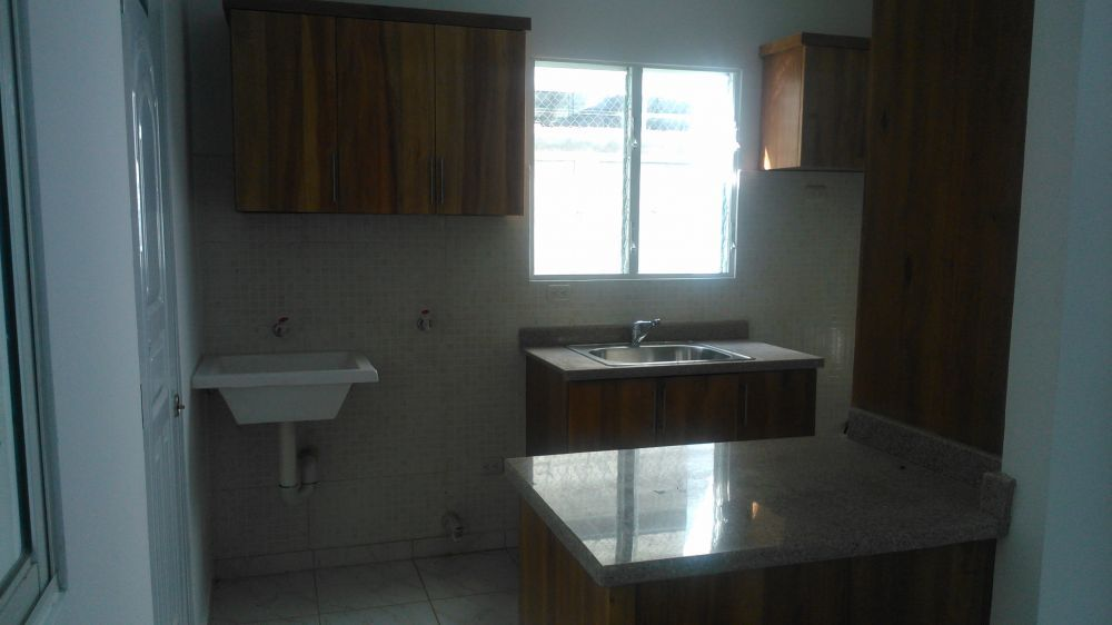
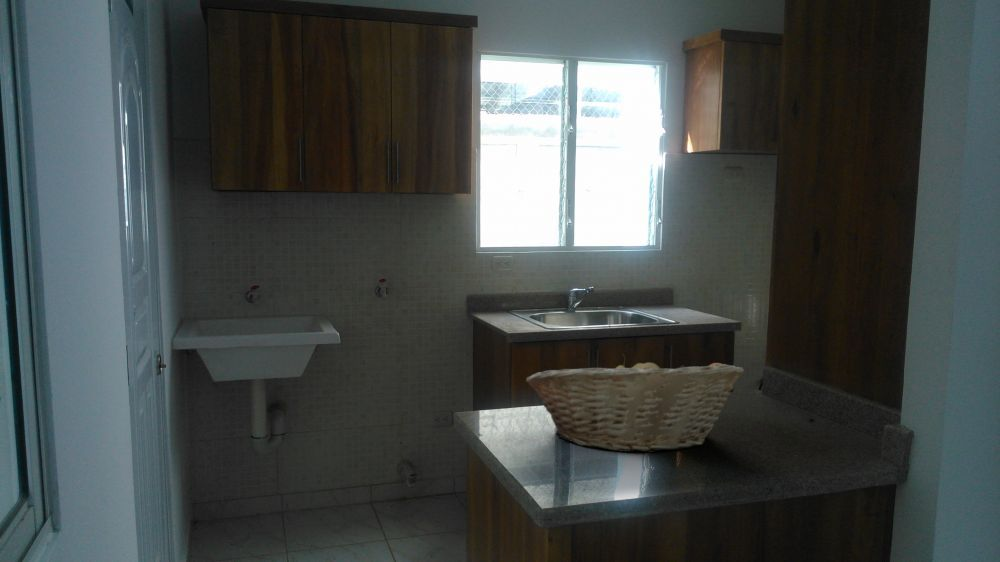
+ fruit basket (632, 393)
